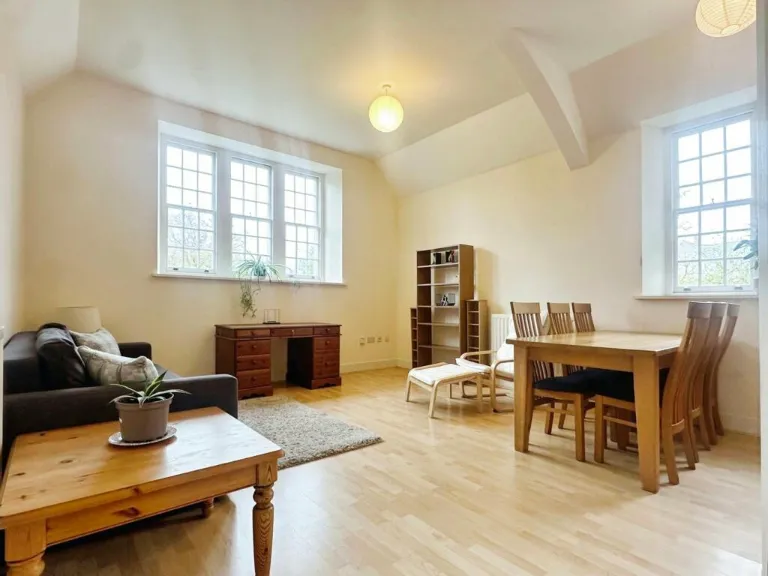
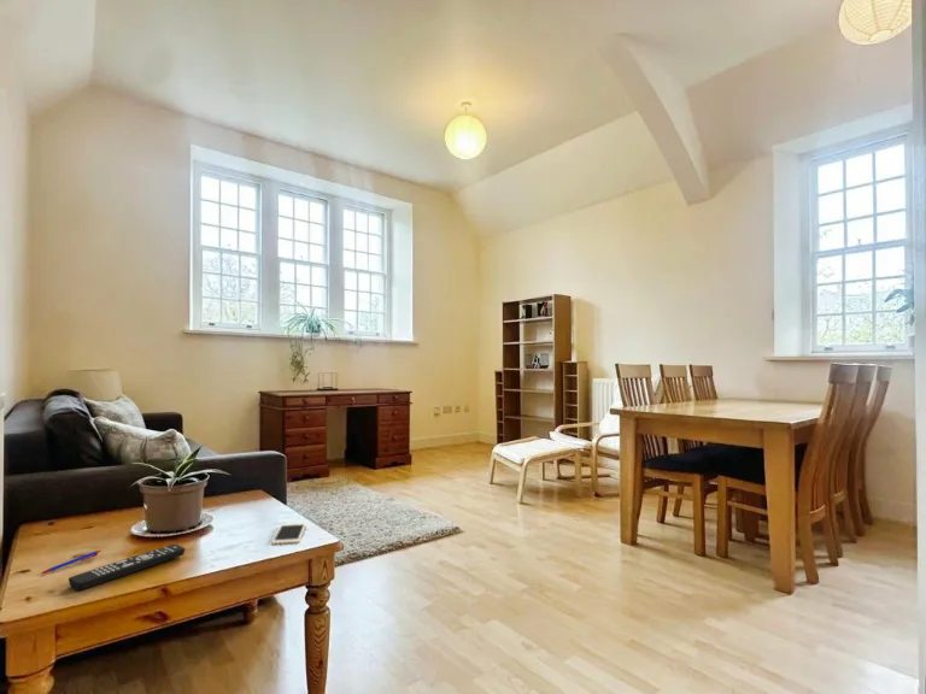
+ remote control (130, 565)
+ cell phone (289, 533)
+ pen (71, 561)
